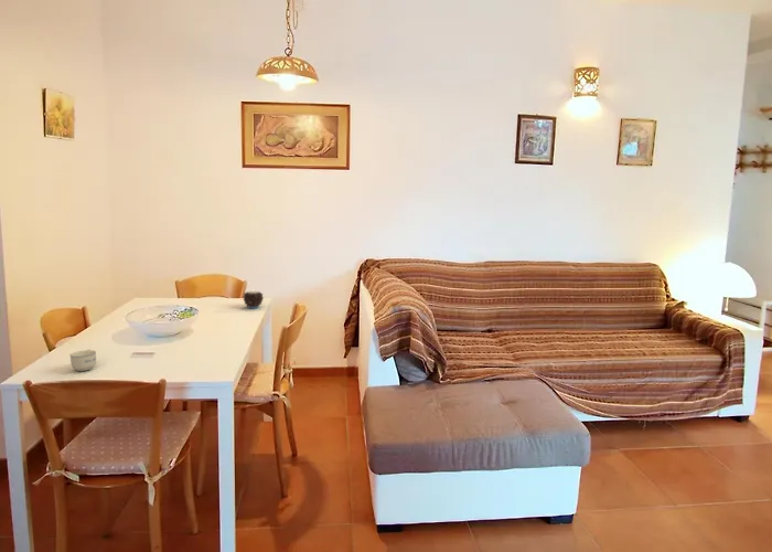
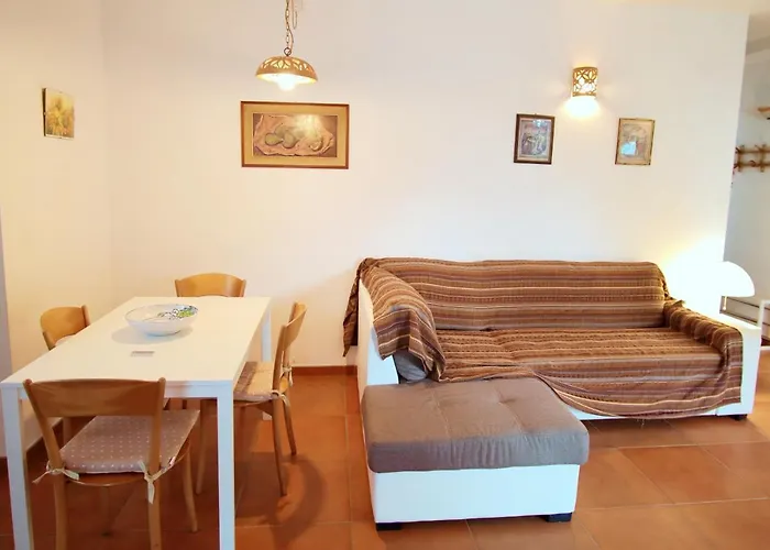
- candle (253, 297)
- cup (85, 360)
